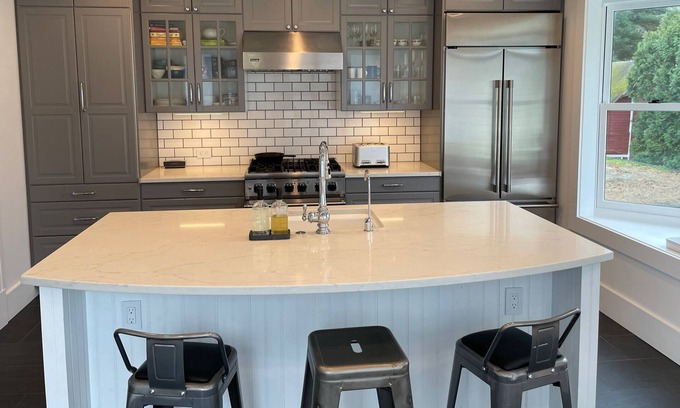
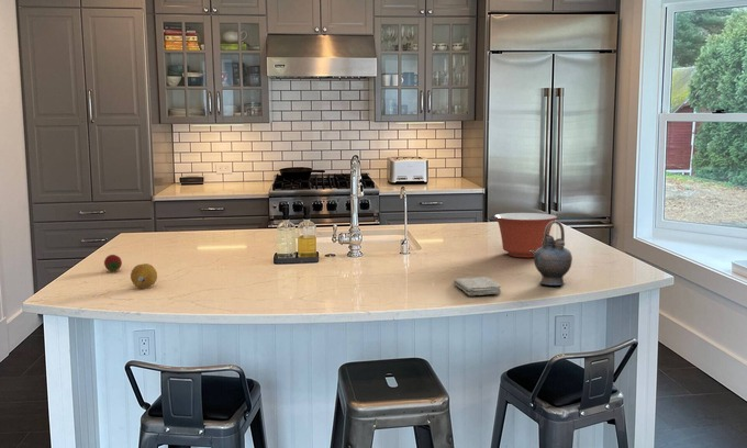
+ mixing bowl (524, 235)
+ fruit (113, 262)
+ fruit (143, 276)
+ teapot (549, 253)
+ washcloth (477, 284)
